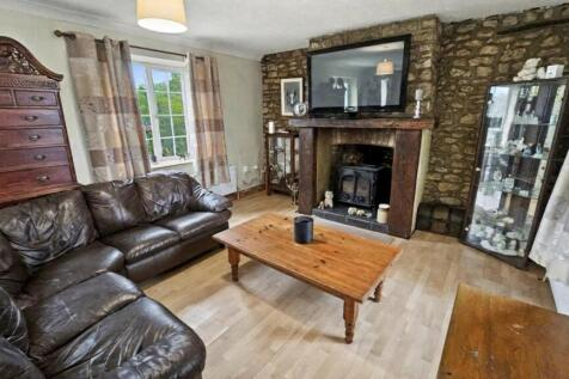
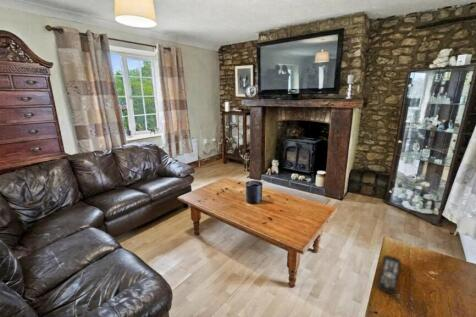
+ remote control (389, 273)
